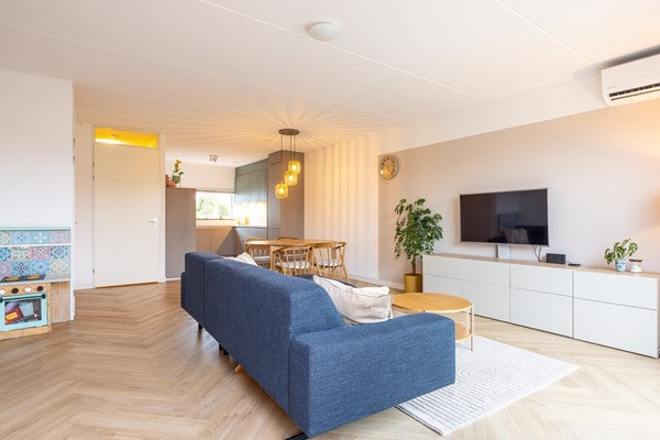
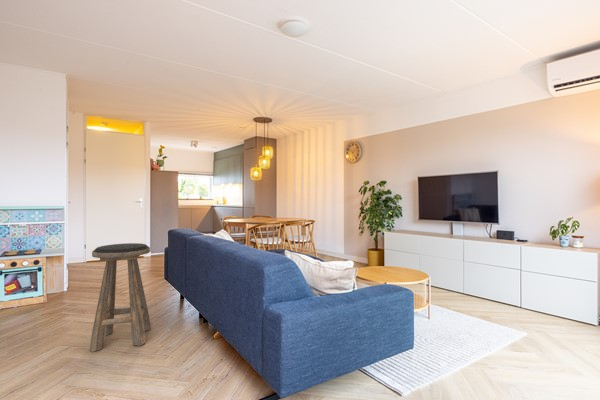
+ stool (129, 292)
